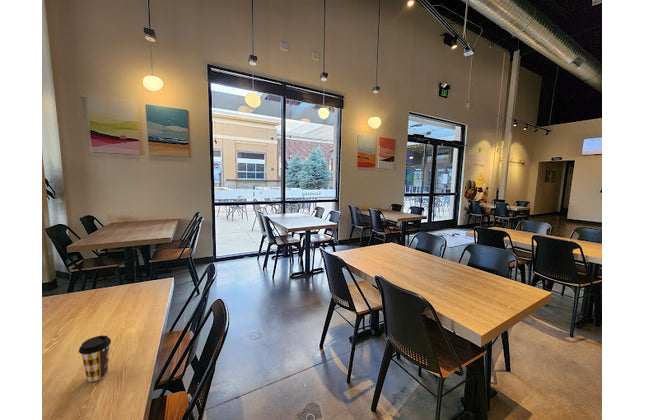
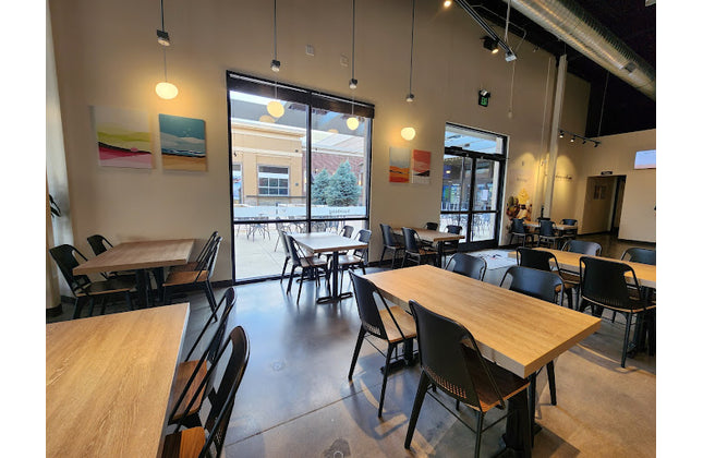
- coffee cup (96, 358)
